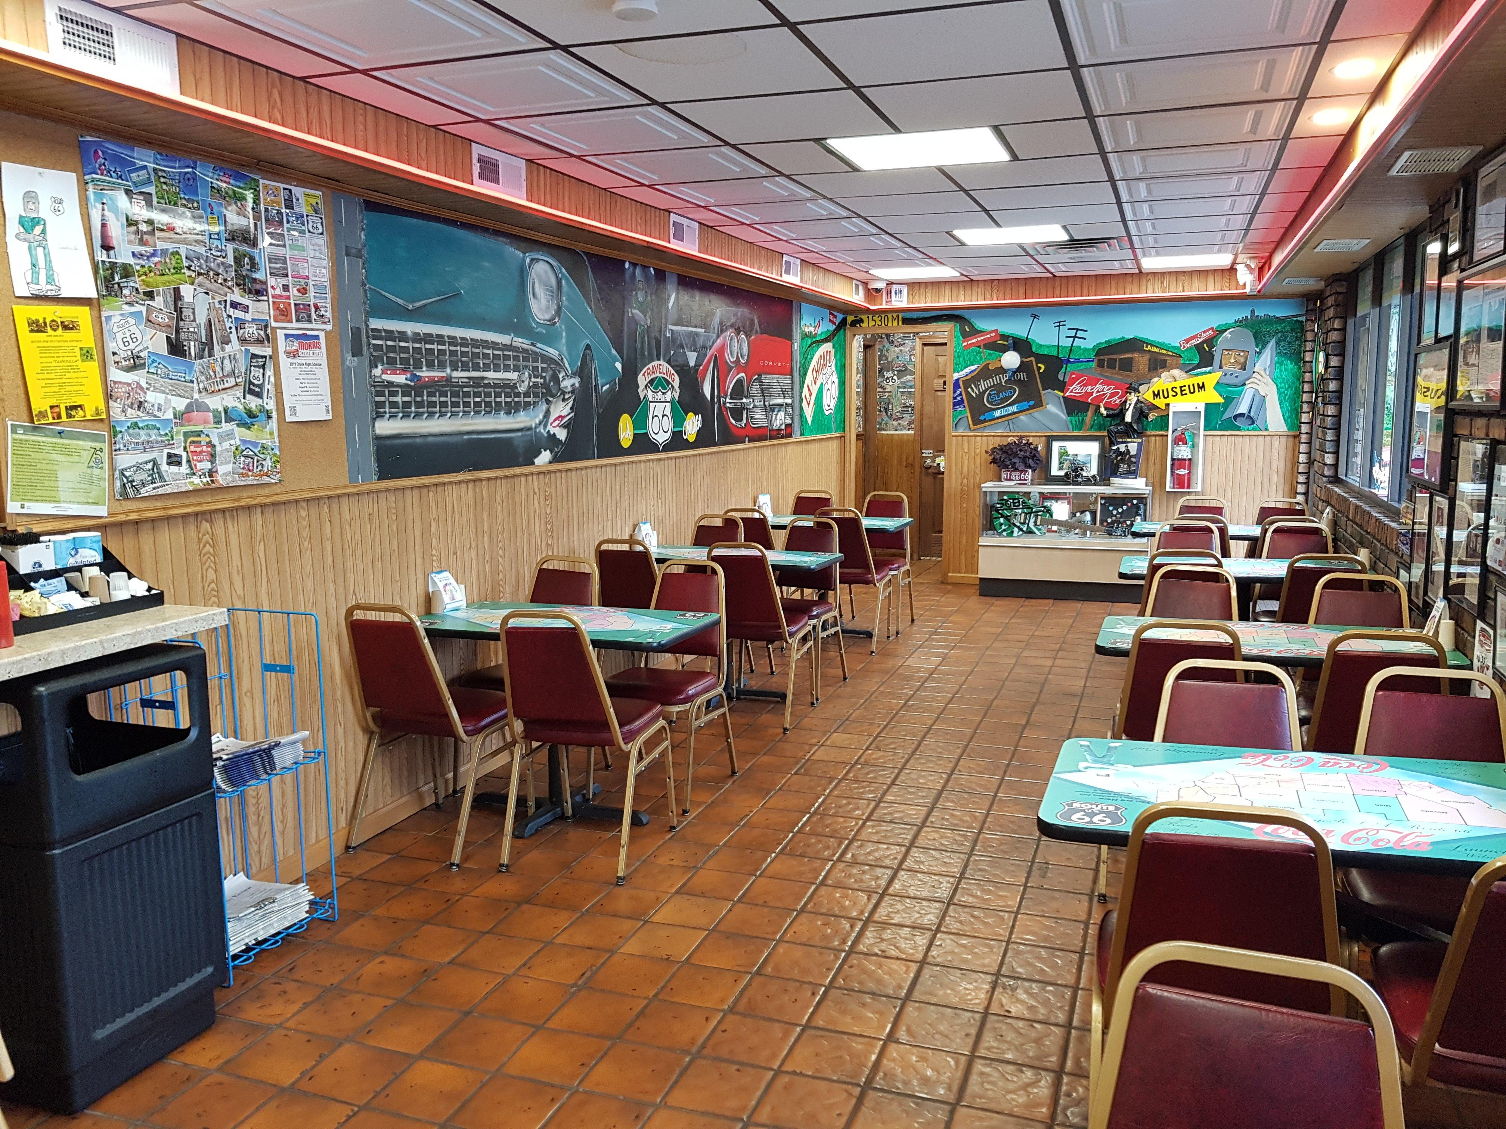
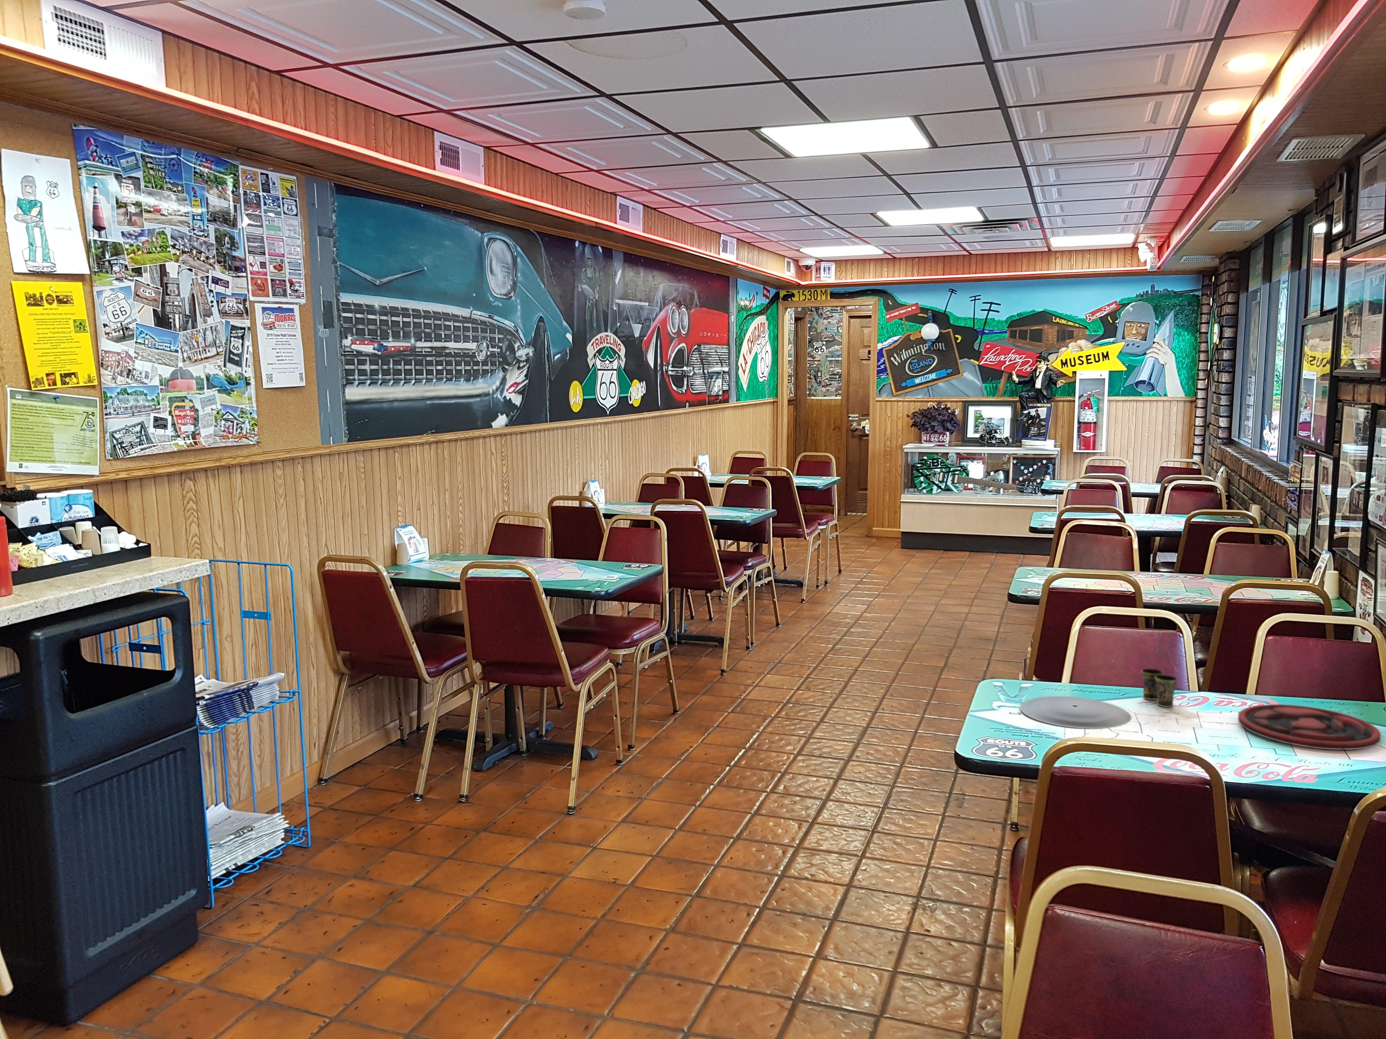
+ cup (1158, 688)
+ plate (1307, 725)
+ plate (1075, 708)
